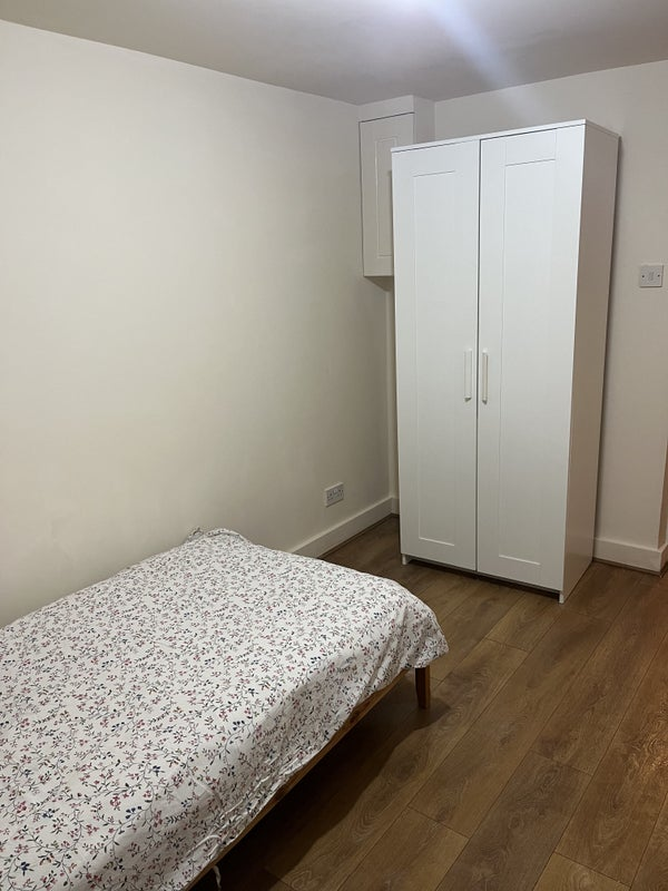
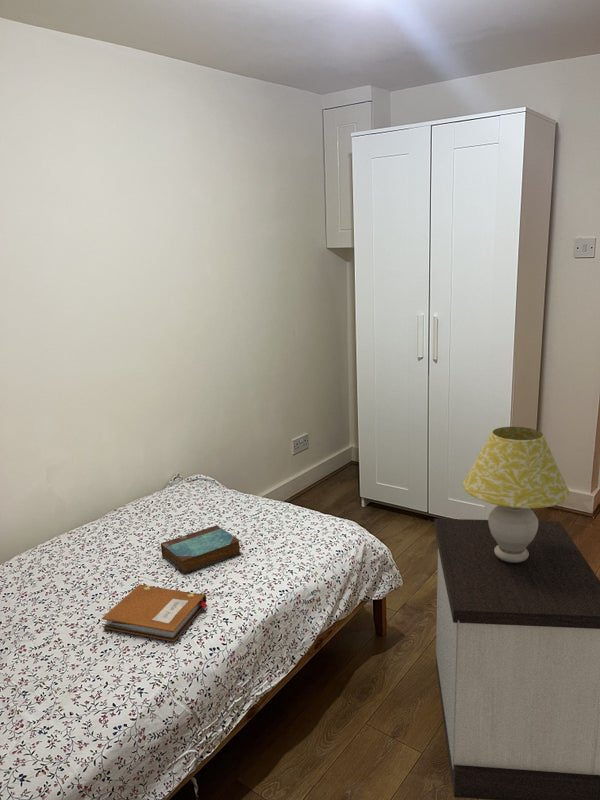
+ nightstand (510, 646)
+ table lamp (514, 496)
+ notebook (158, 610)
+ book (201, 548)
